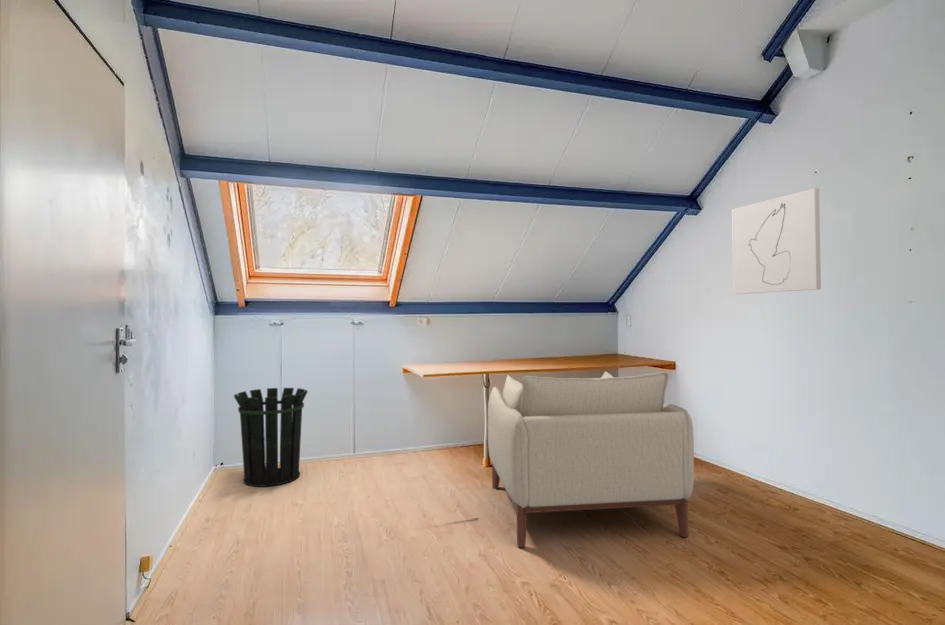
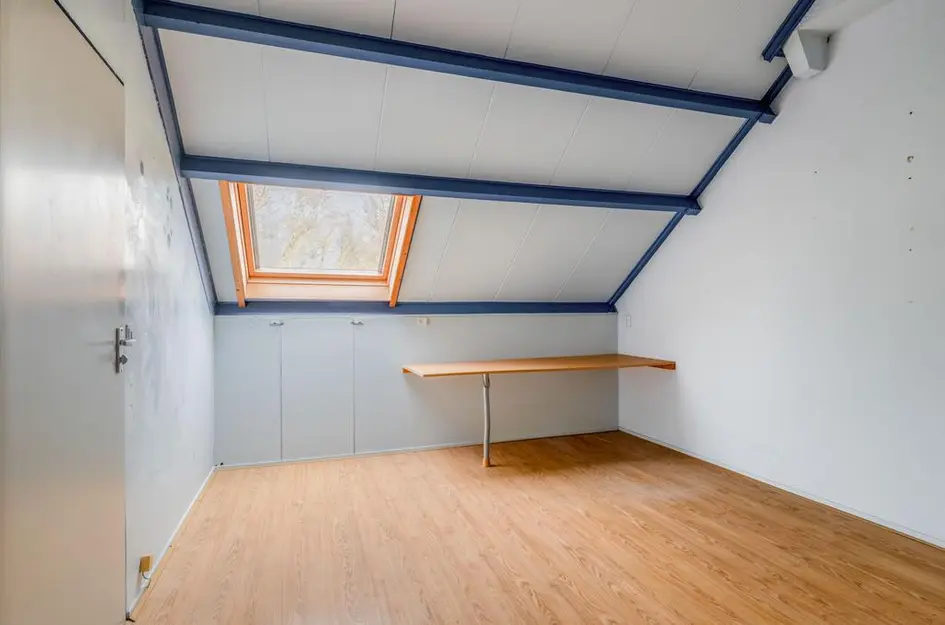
- wall art (772, 245)
- chair (576, 437)
- waste bin (271, 434)
